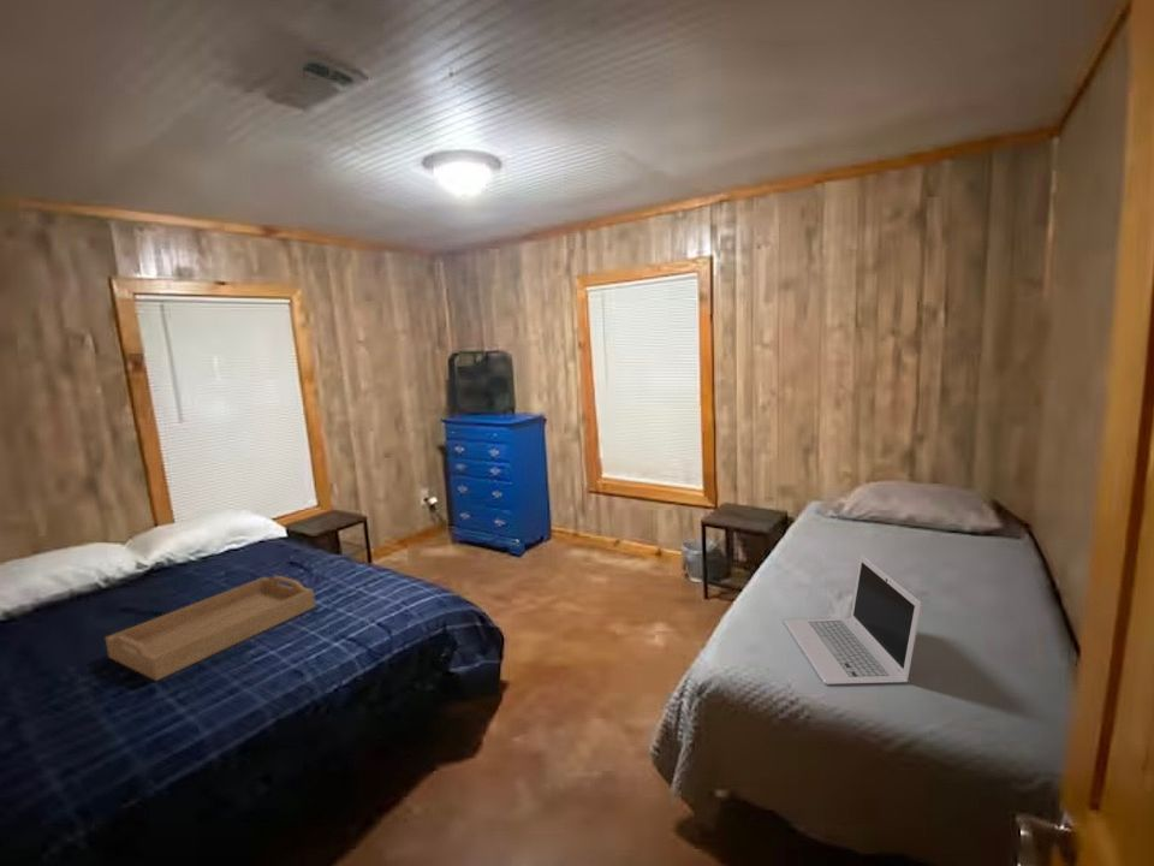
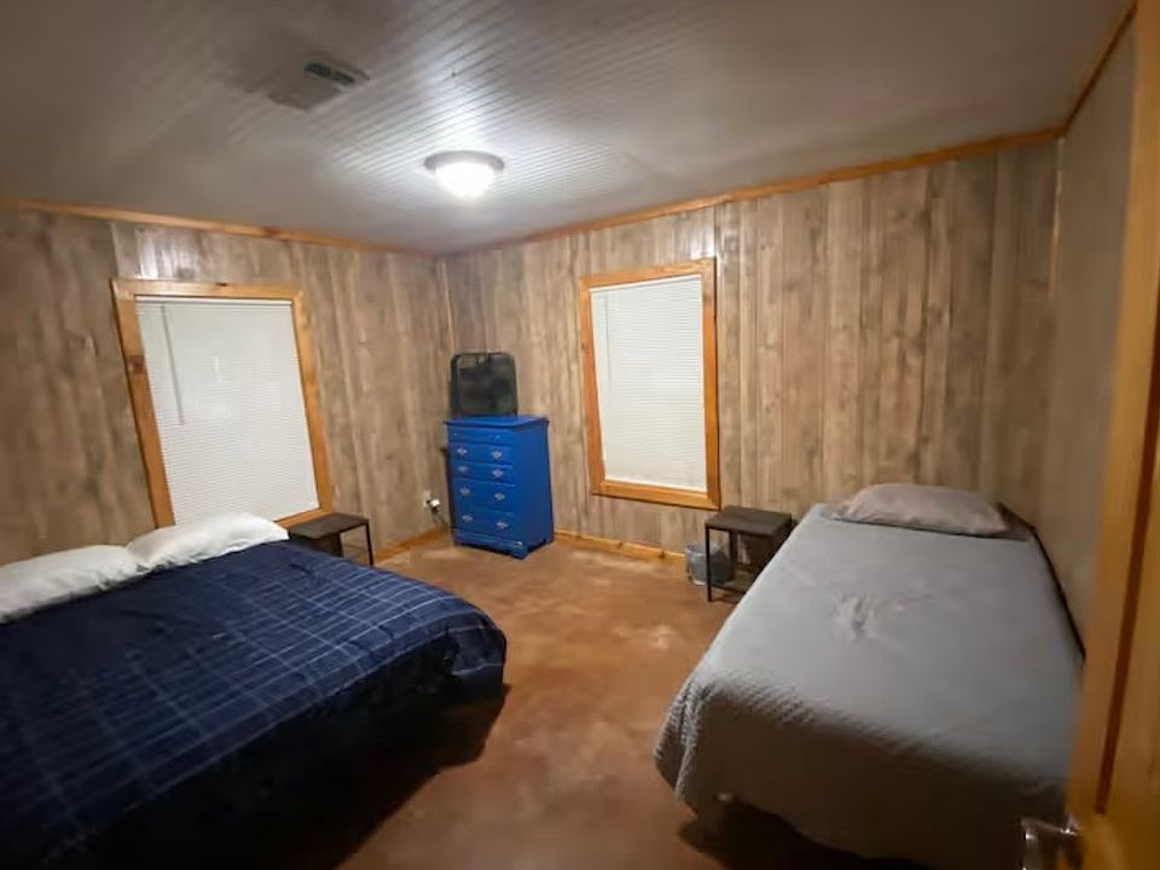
- serving tray (218, 618)
- laptop (844, 618)
